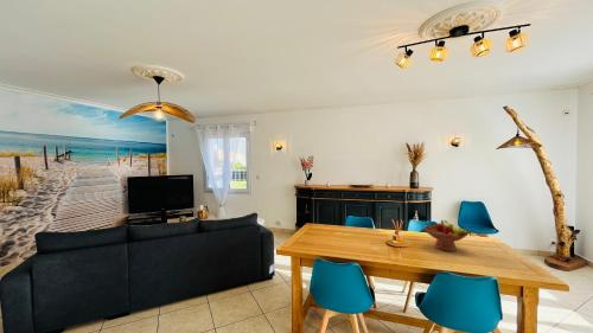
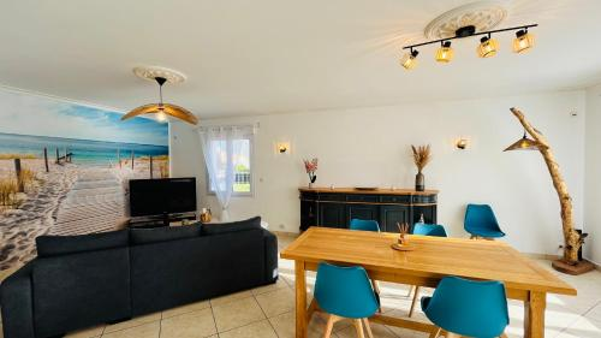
- fruit bowl (445, 235)
